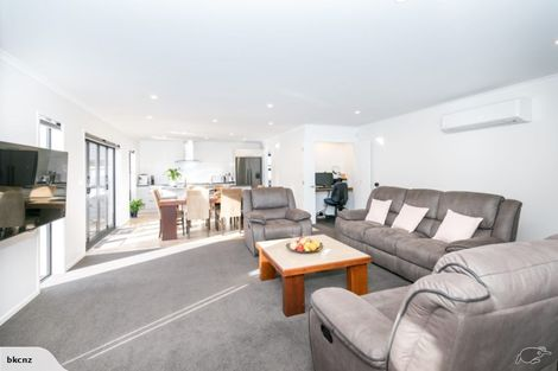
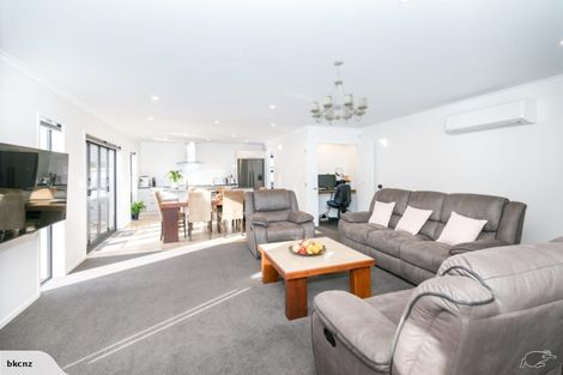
+ chandelier (335, 91)
